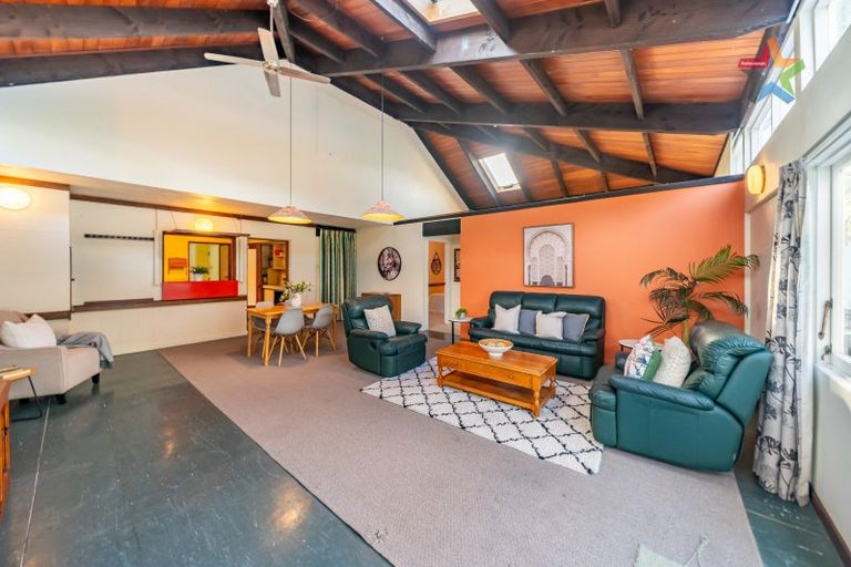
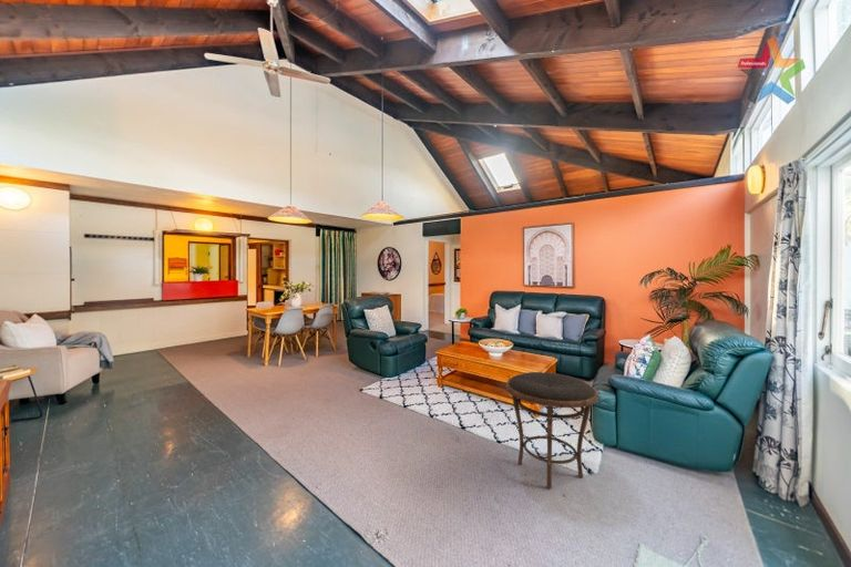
+ side table (550, 424)
